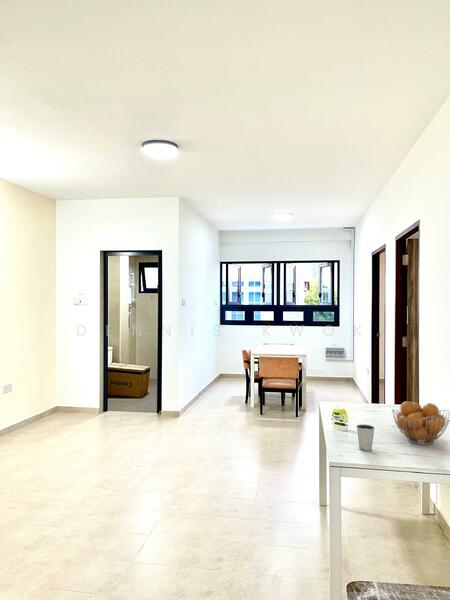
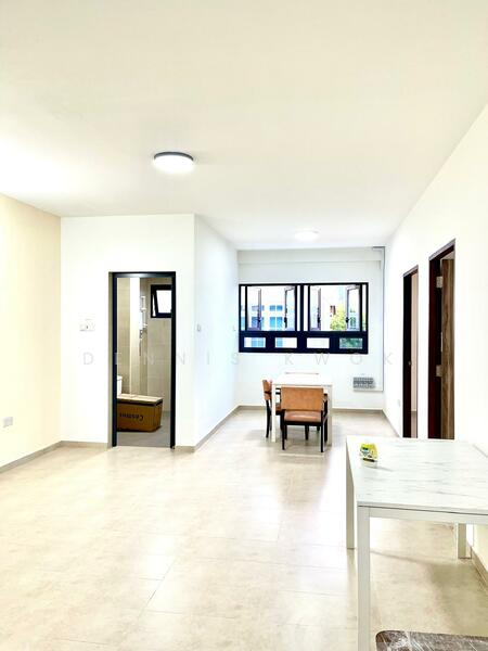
- dixie cup (365, 437)
- fruit basket (420, 421)
